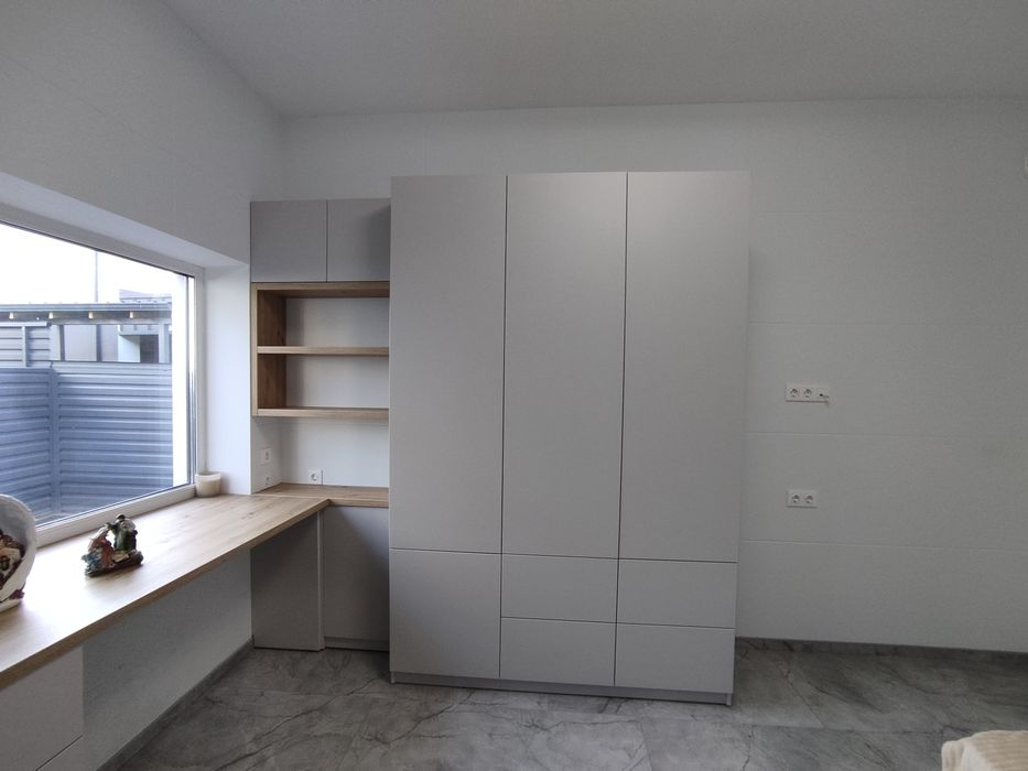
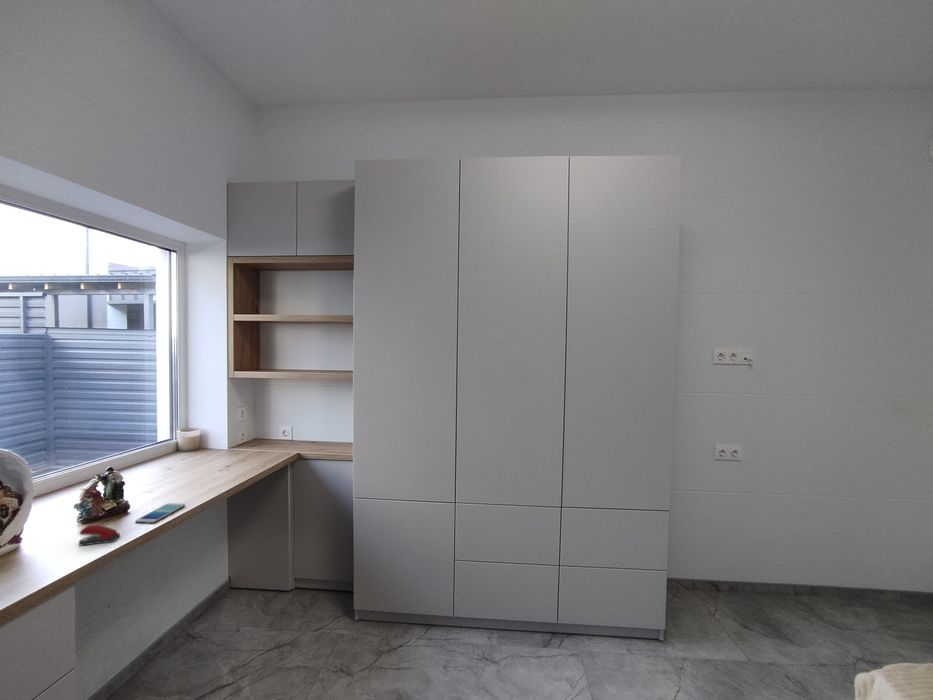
+ stapler (98, 533)
+ smartphone (161, 512)
